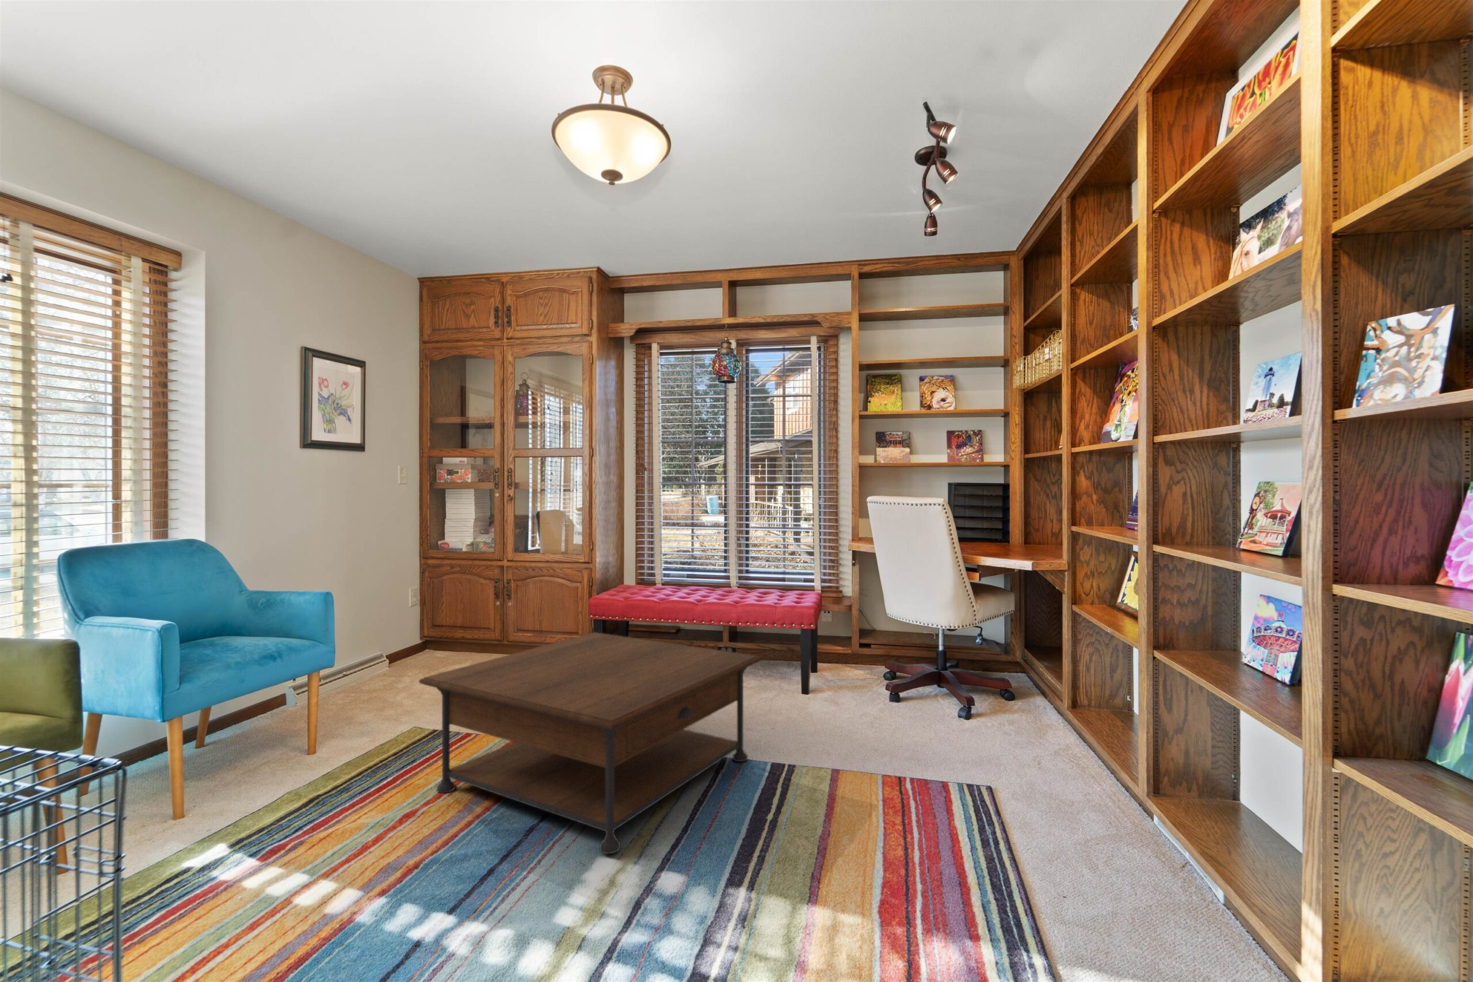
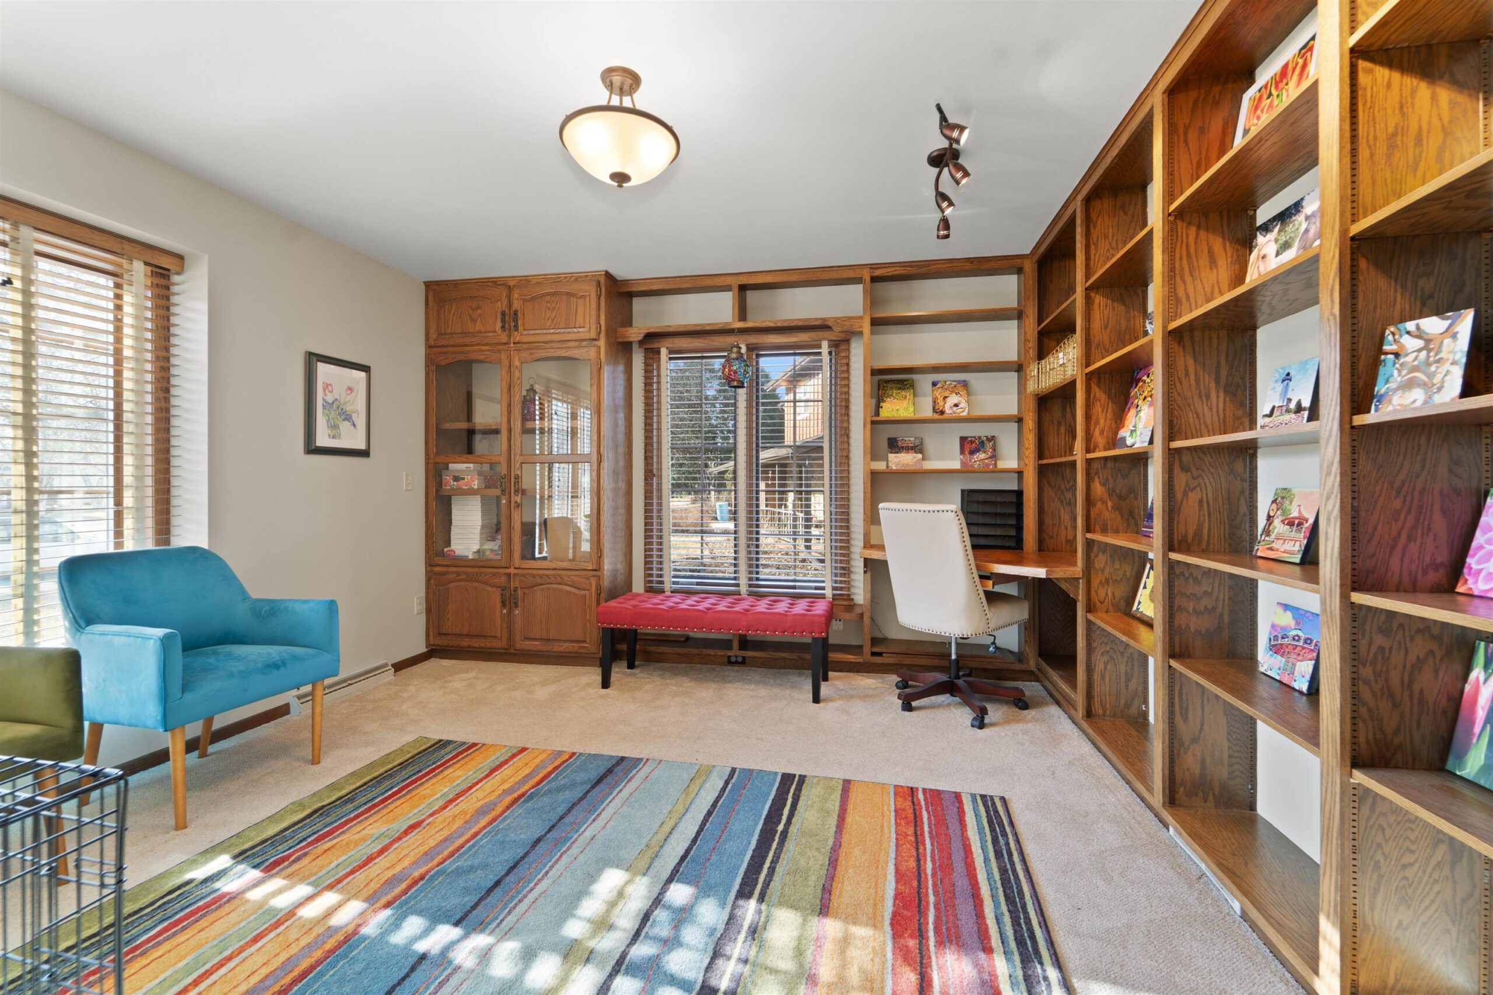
- coffee table (601, 719)
